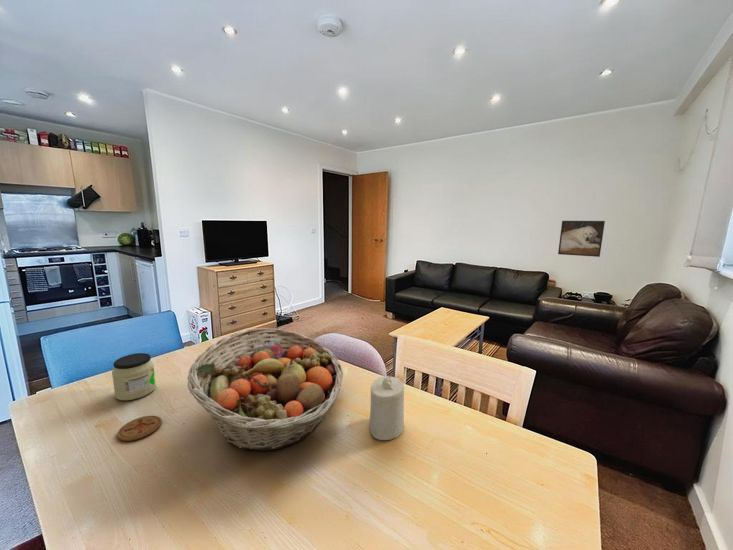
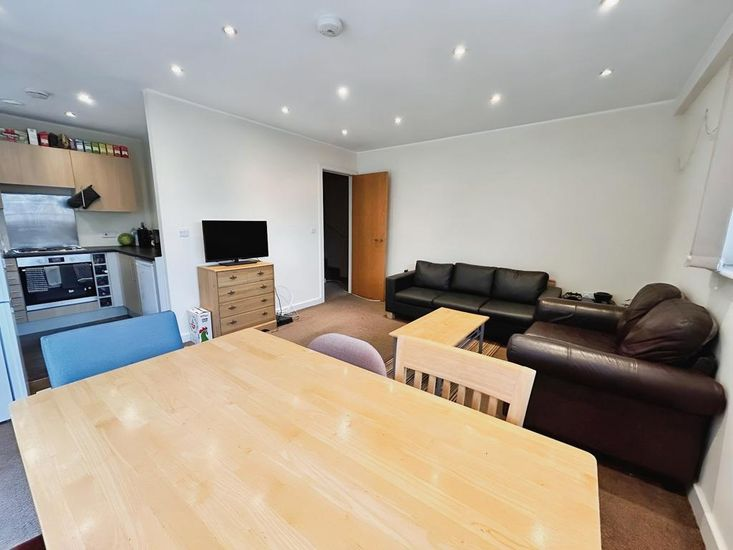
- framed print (580, 238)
- fruit basket (275, 378)
- coaster (140, 427)
- jar (134, 375)
- candle (387, 402)
